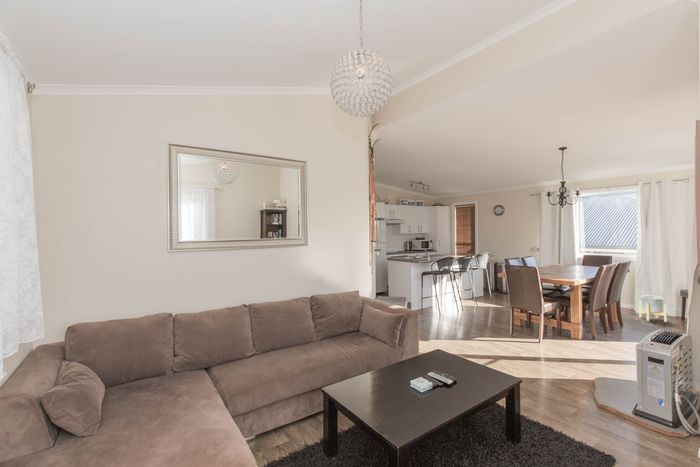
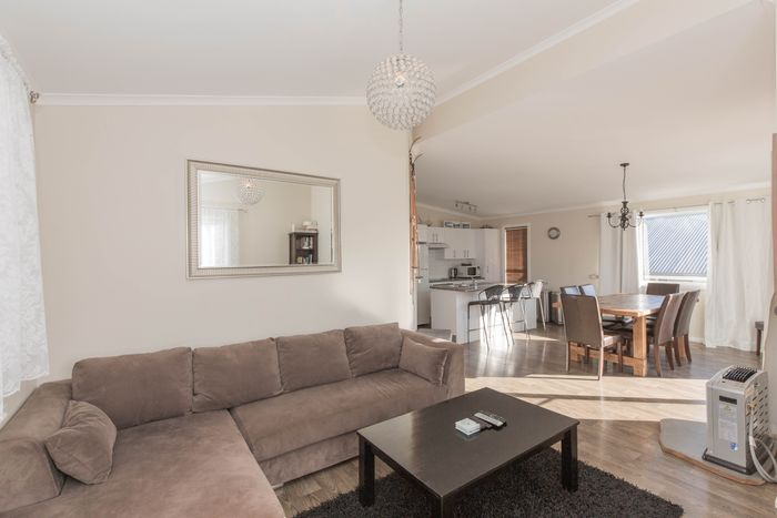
- planter (652, 308)
